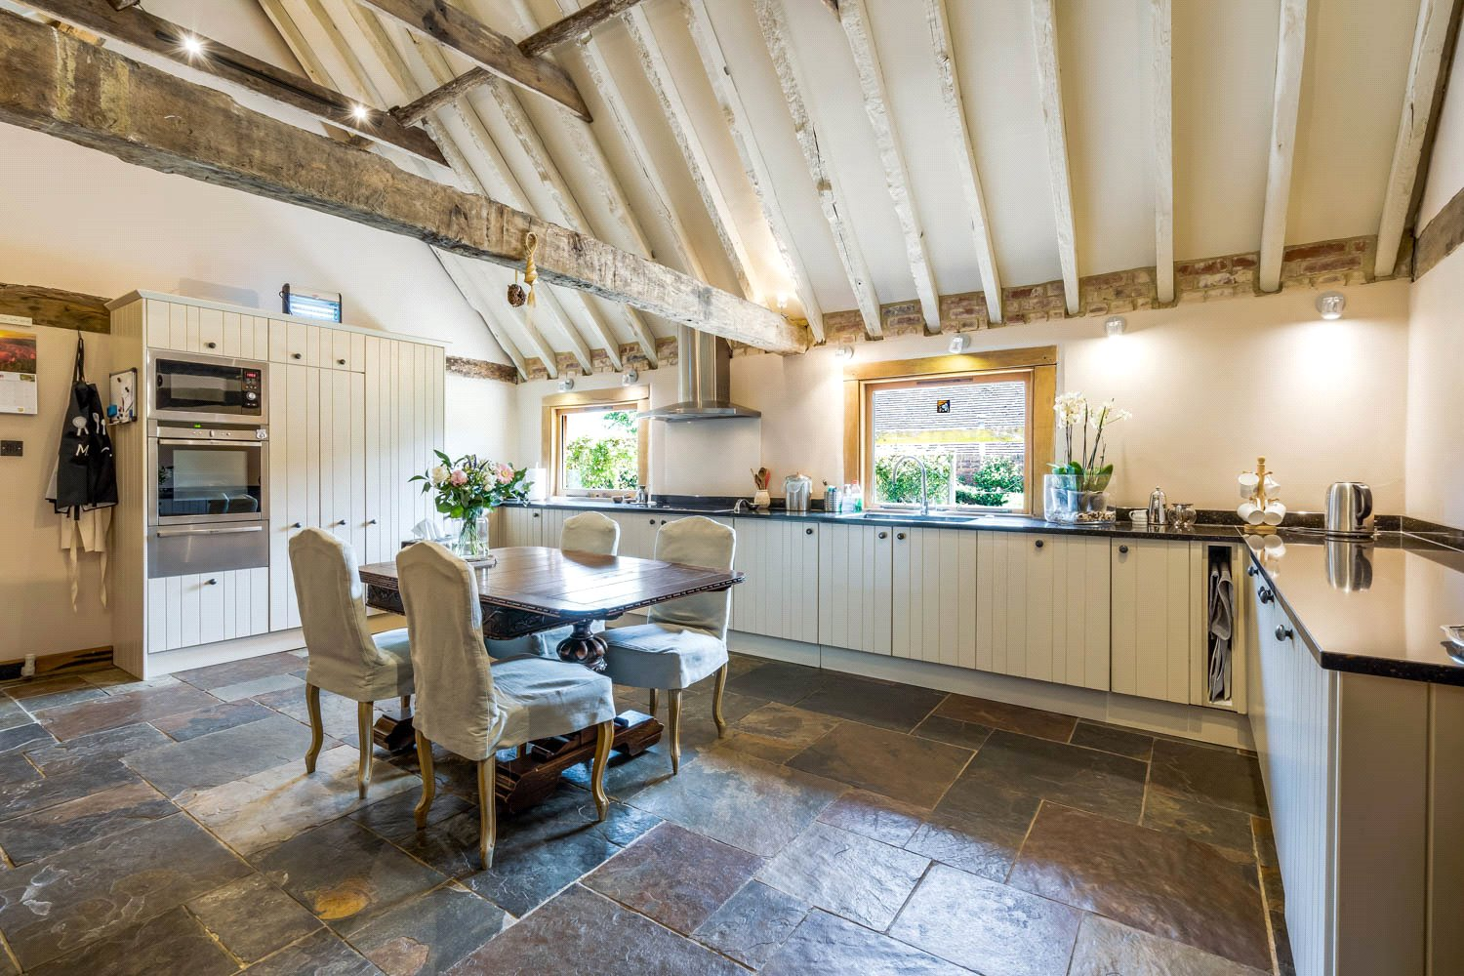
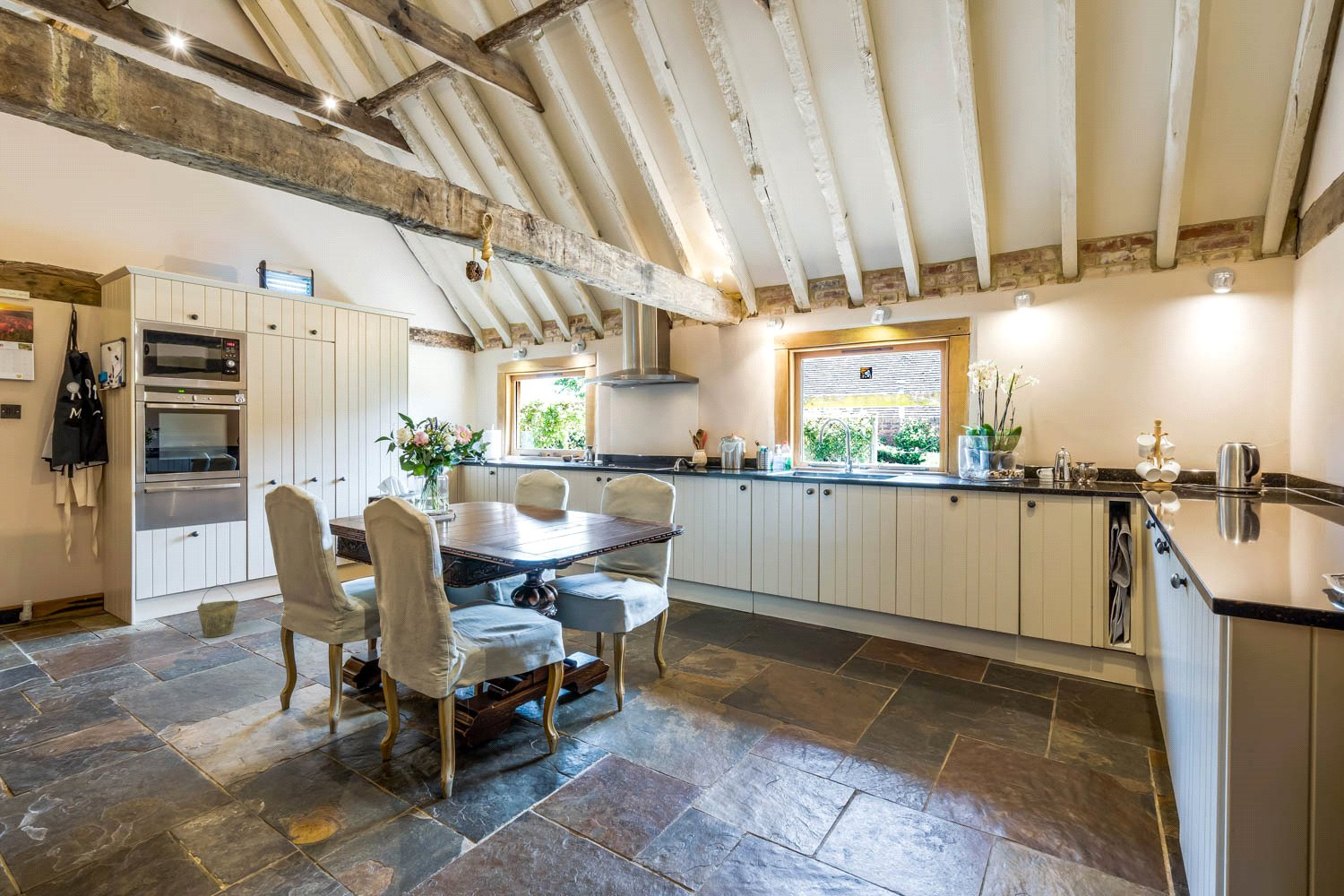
+ bucket (218, 608)
